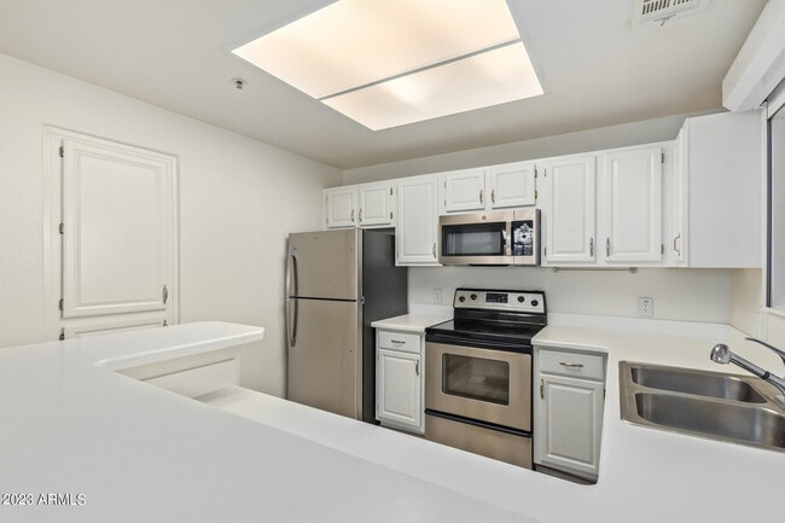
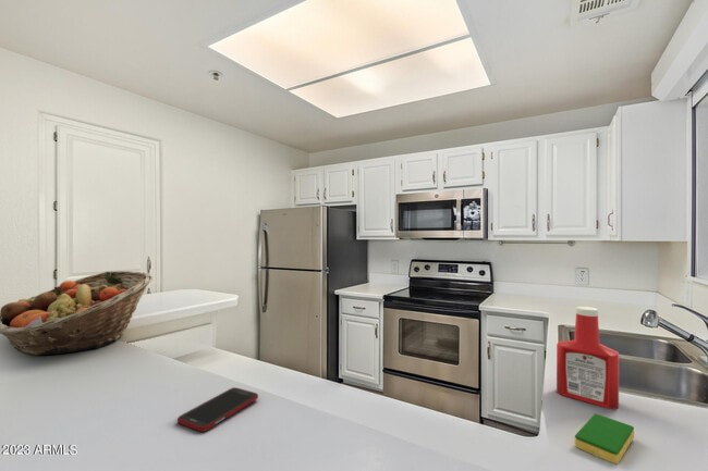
+ cell phone (220, 407)
+ soap bottle (586, 352)
+ fruit basket (80, 307)
+ dish sponge (605, 436)
